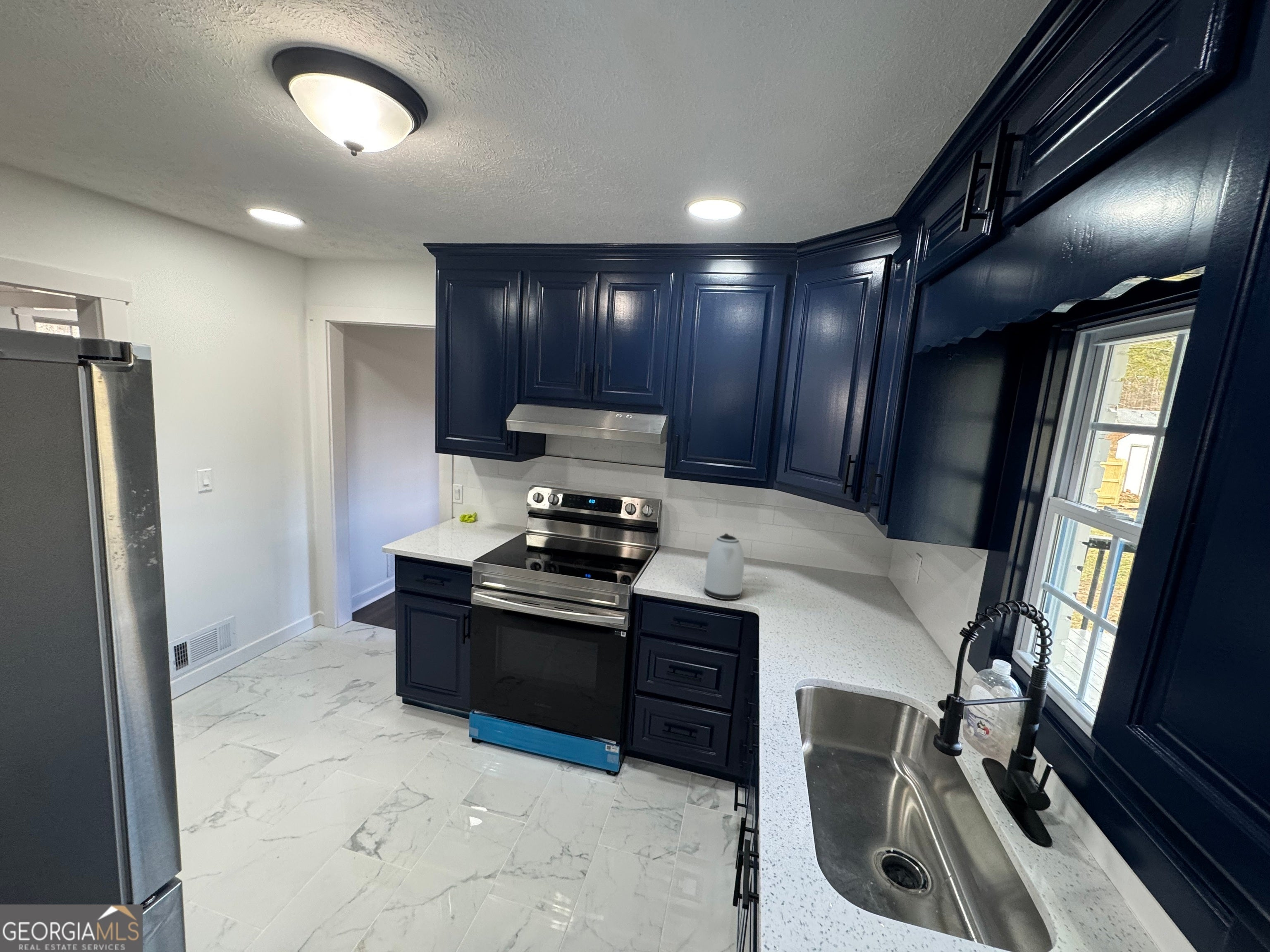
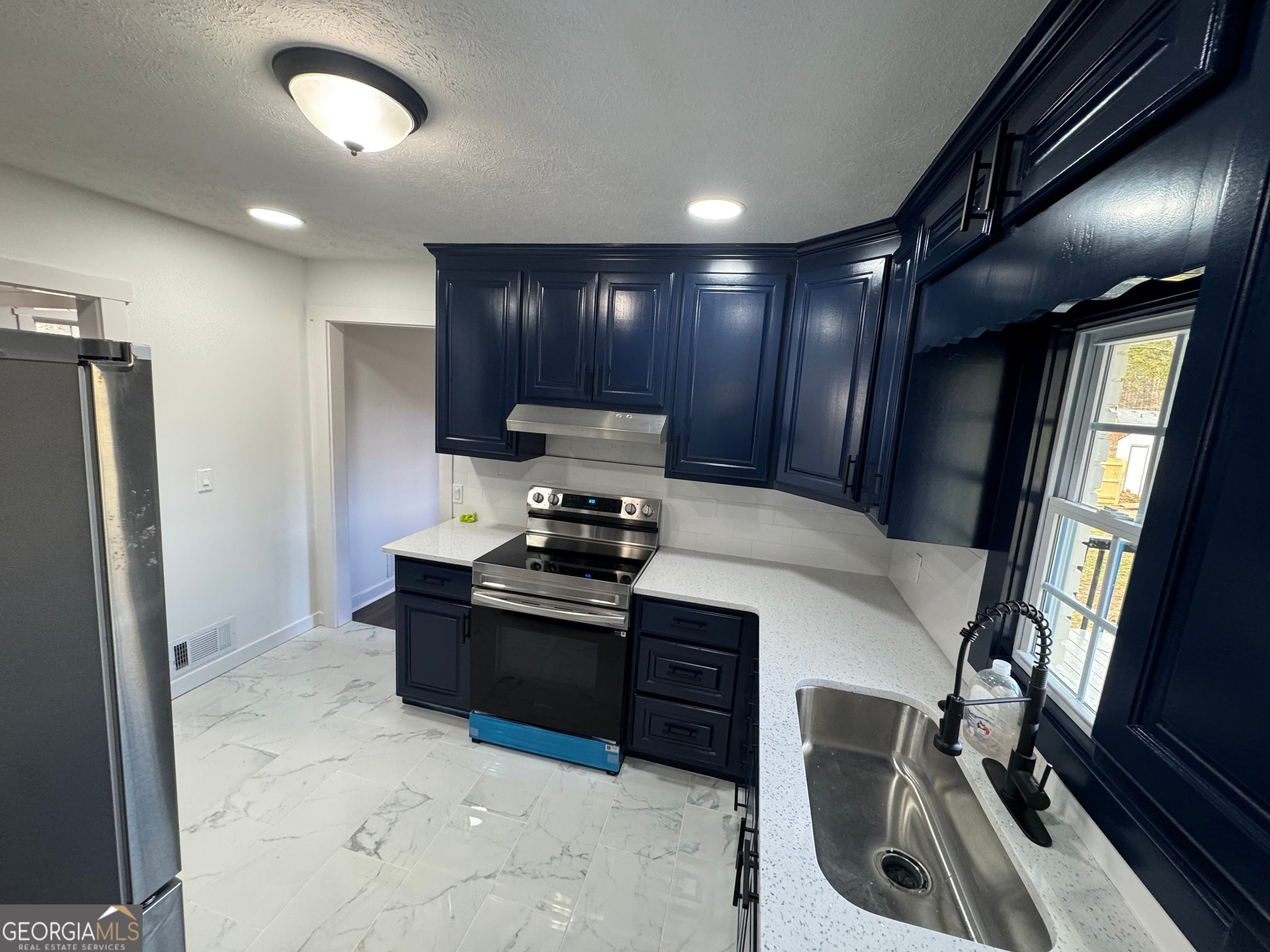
- kettle (725, 562)
